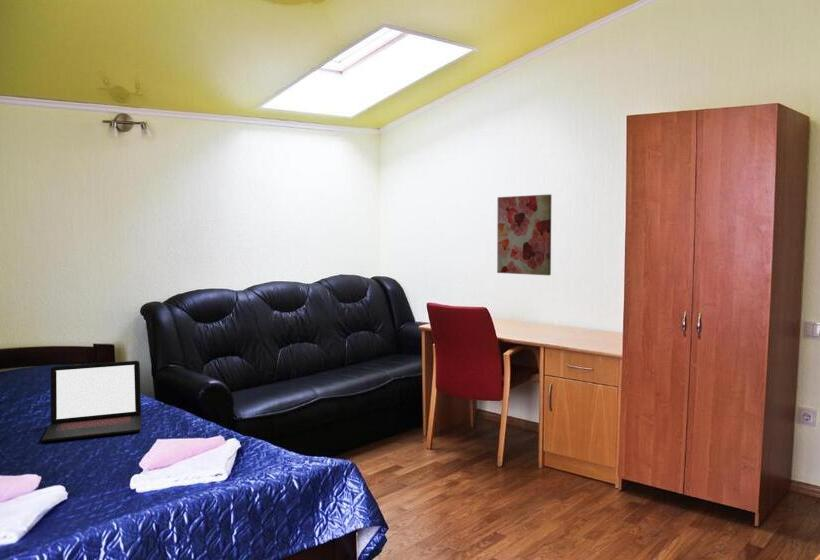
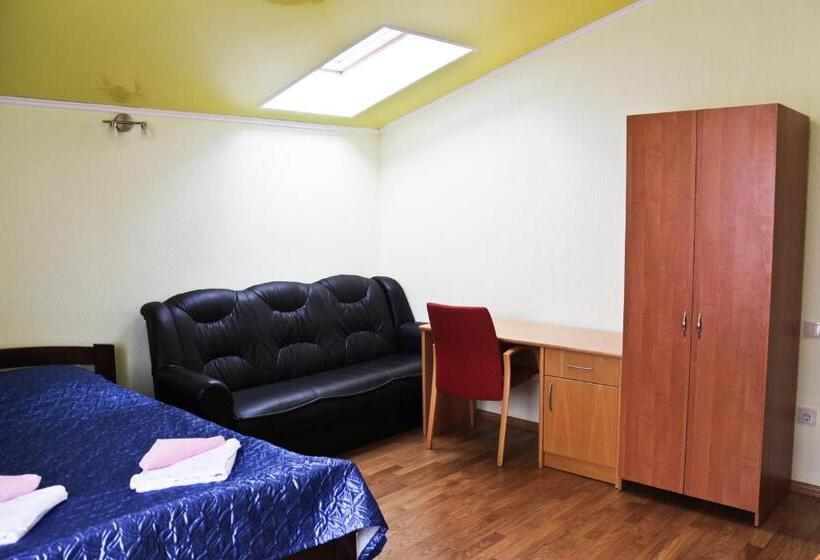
- wall art (523, 235)
- laptop (94, 398)
